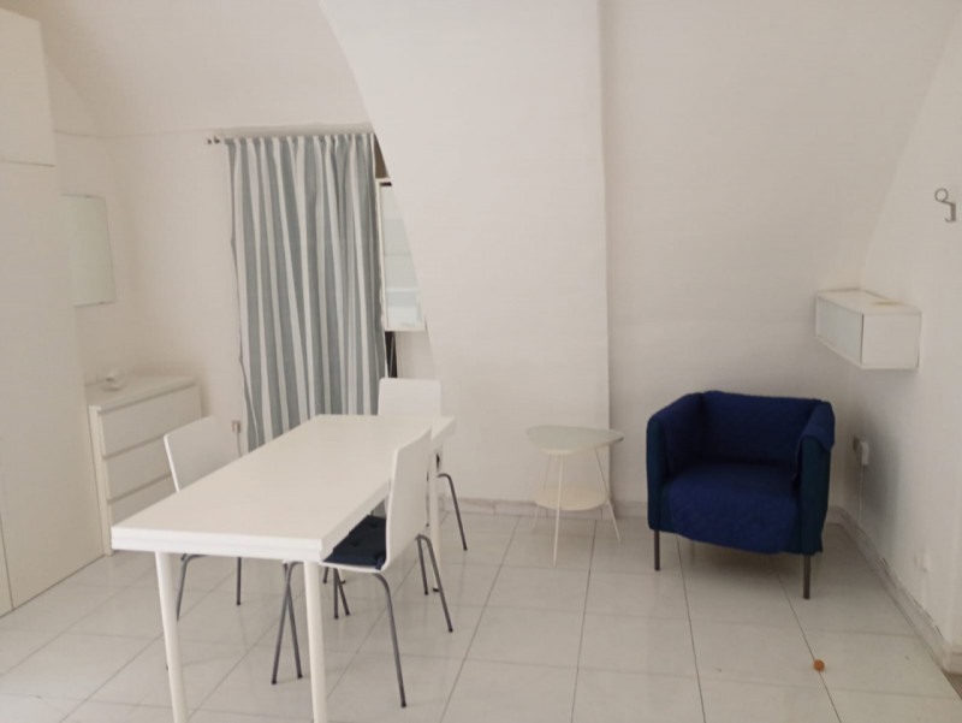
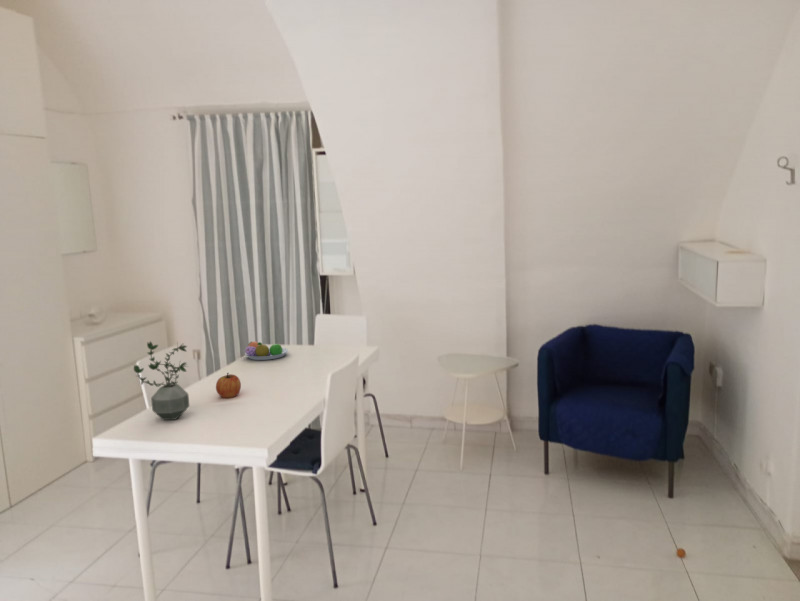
+ fruit bowl (266, 348)
+ apple (228, 385)
+ potted plant (165, 379)
